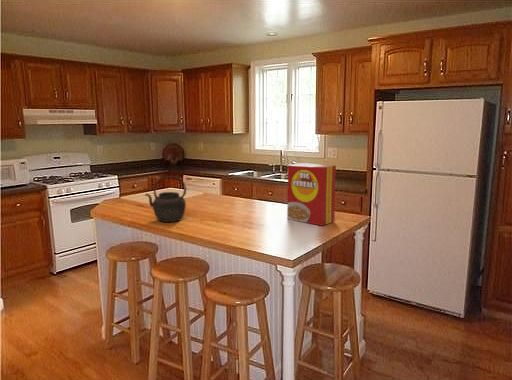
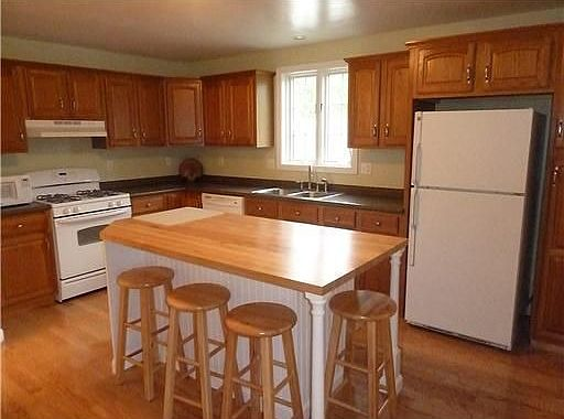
- cereal box (310, 193)
- kettle (165, 198)
